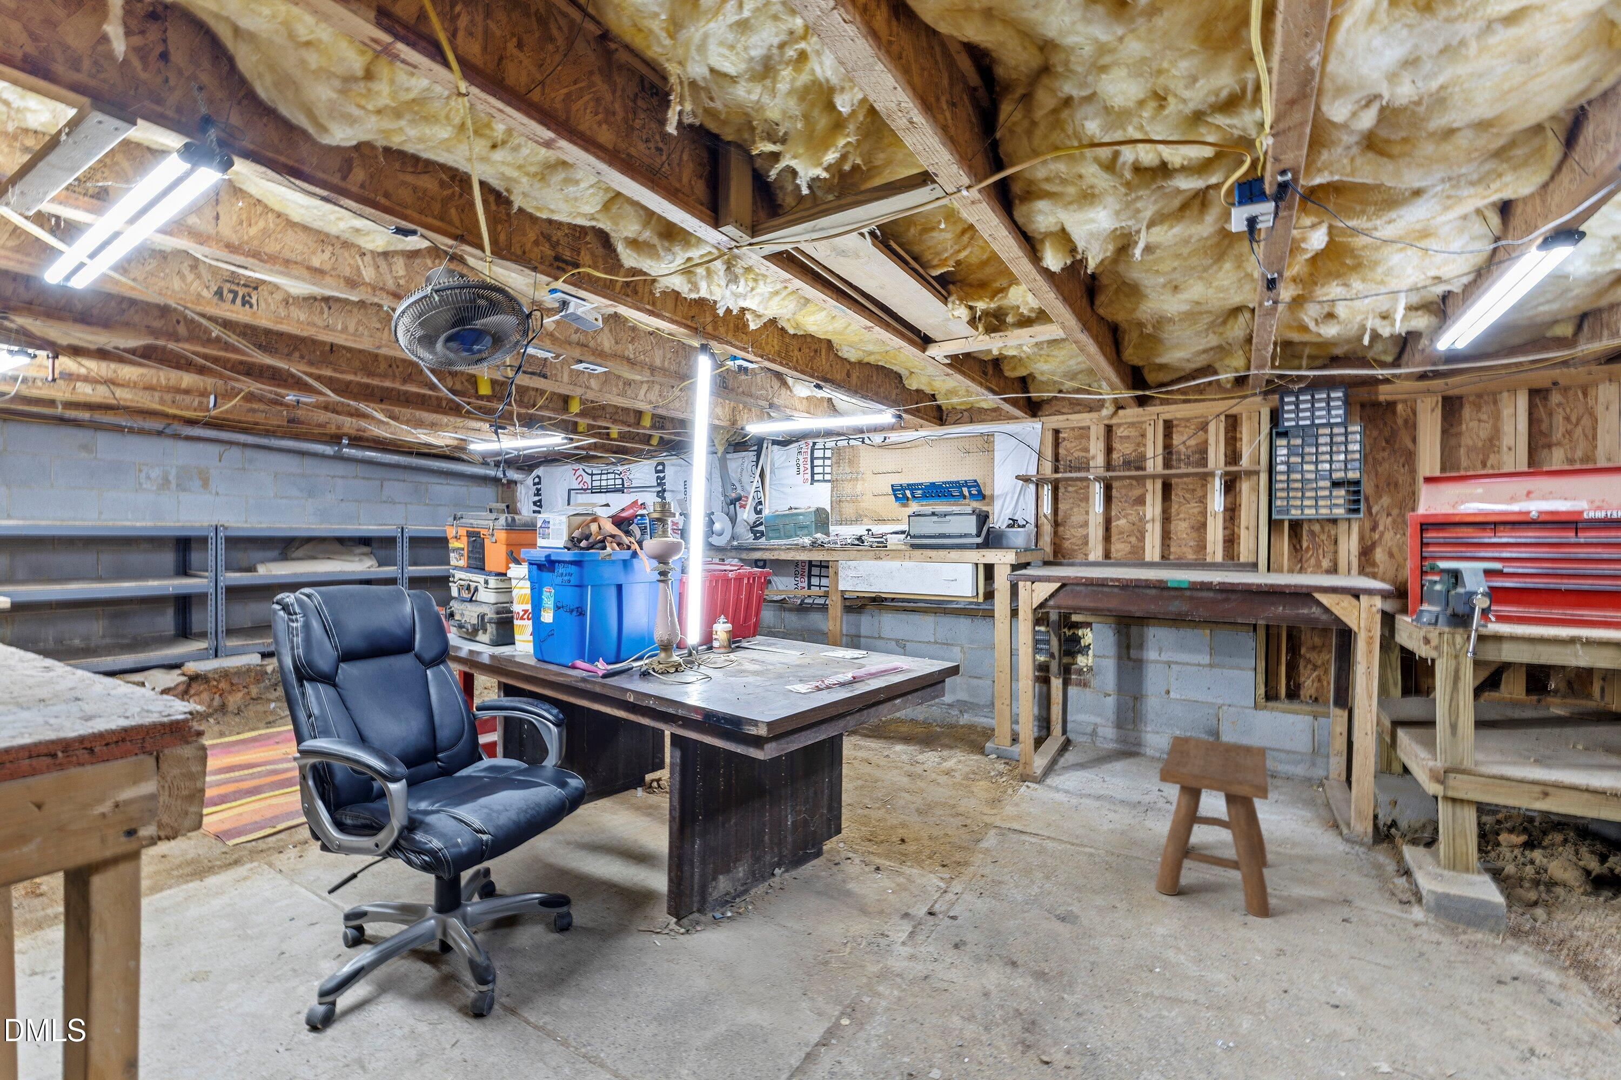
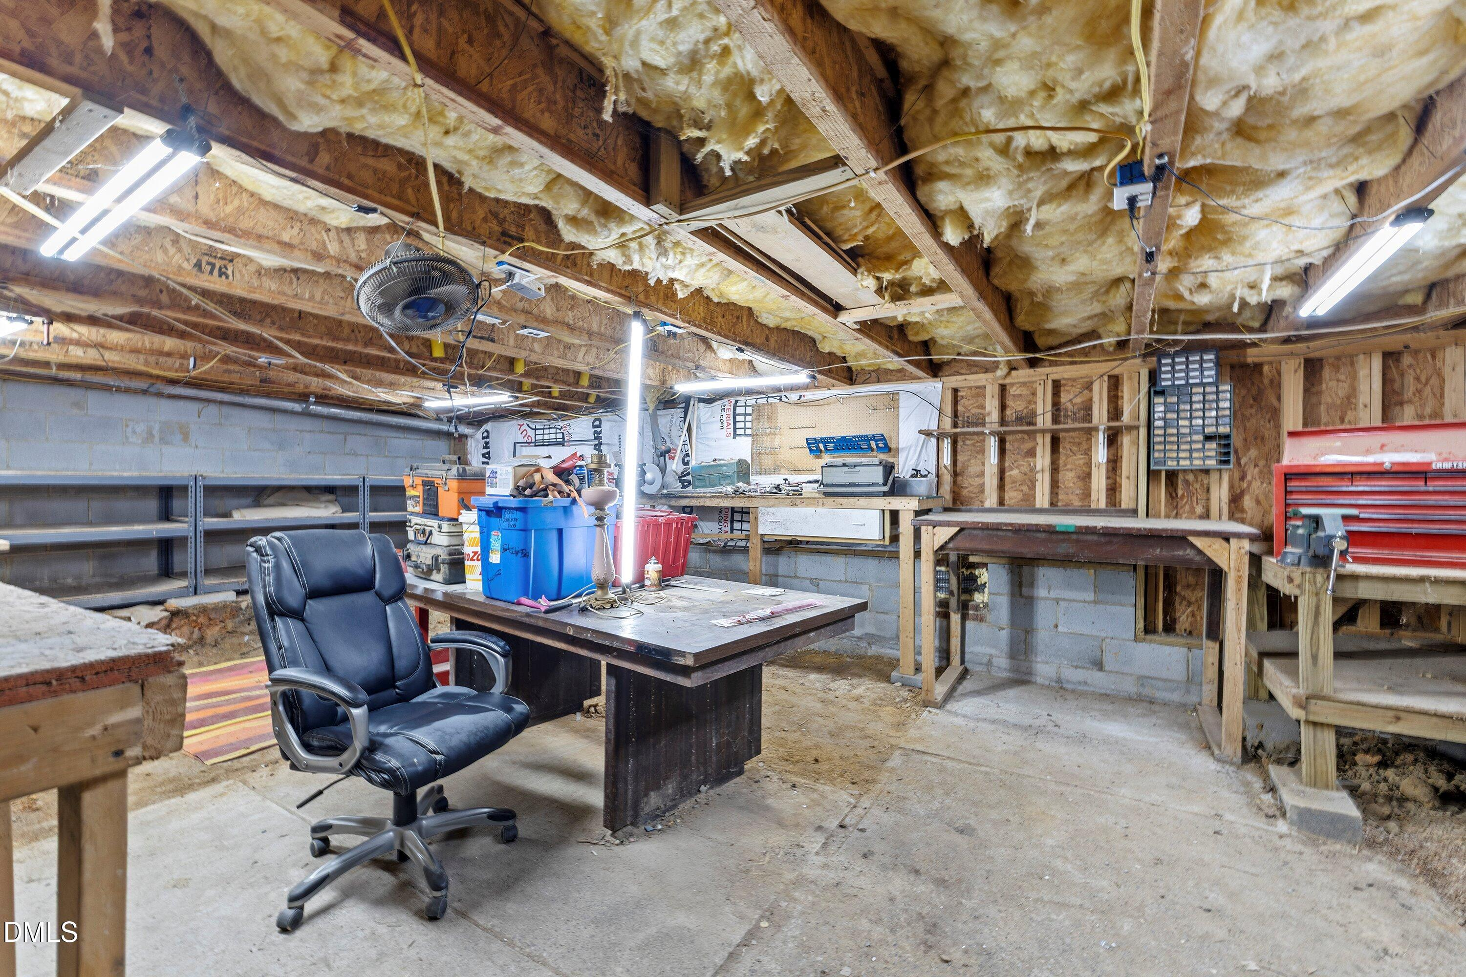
- stool (1215, 817)
